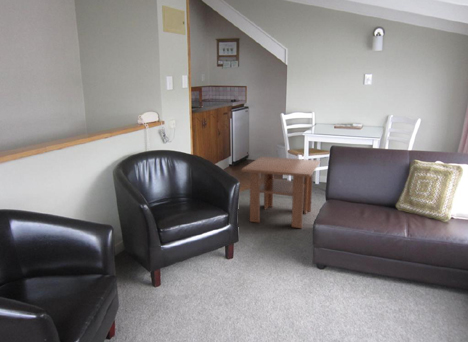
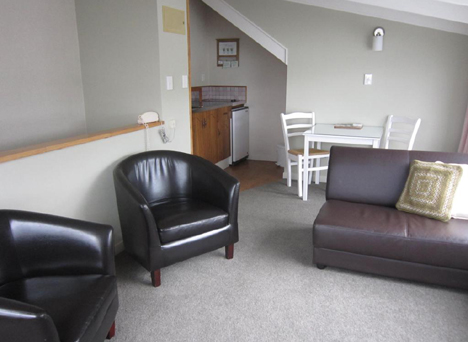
- coffee table (282, 190)
